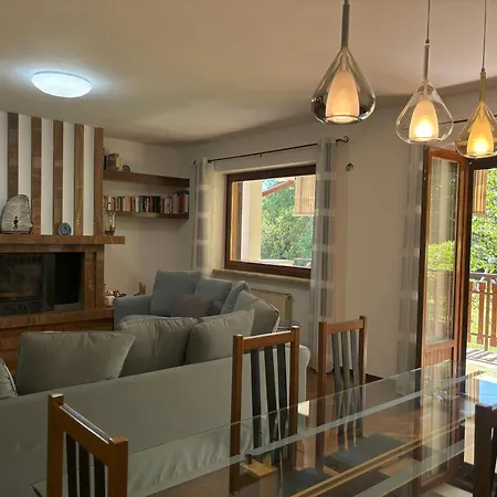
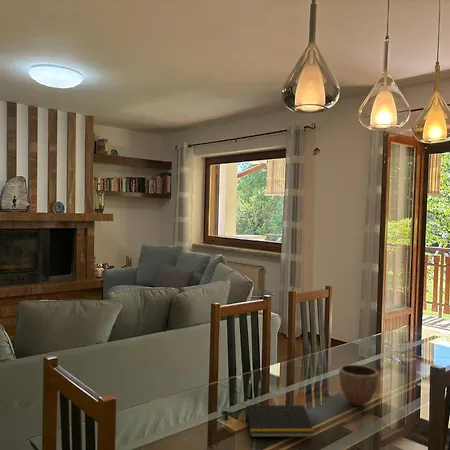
+ decorative bowl (358, 386)
+ notepad (278, 420)
